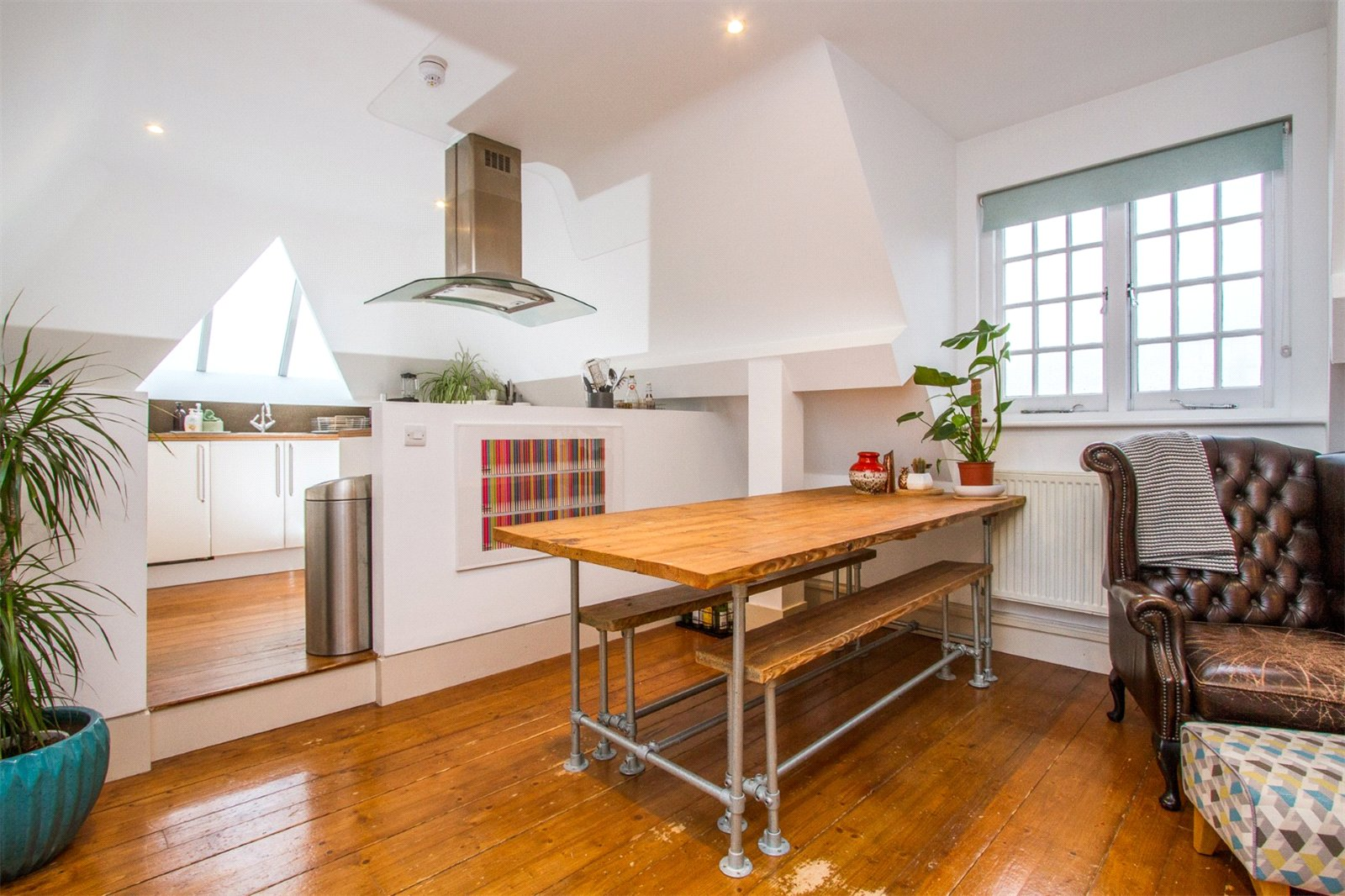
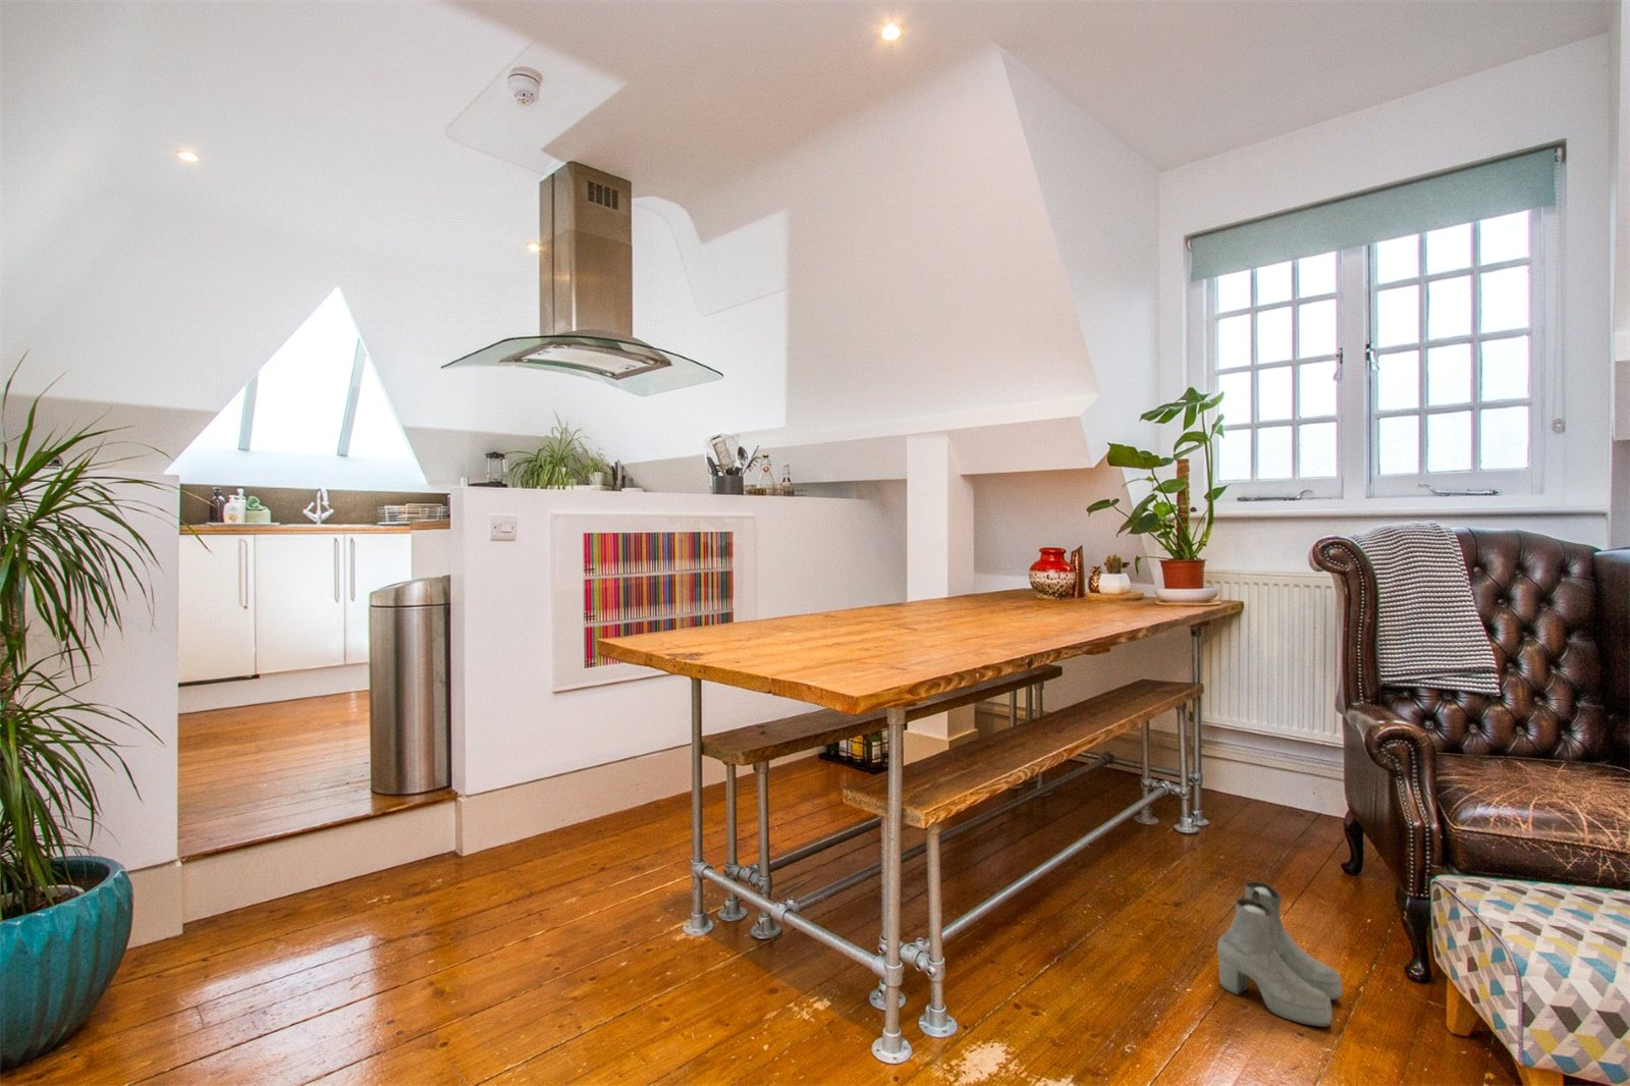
+ boots (1277, 945)
